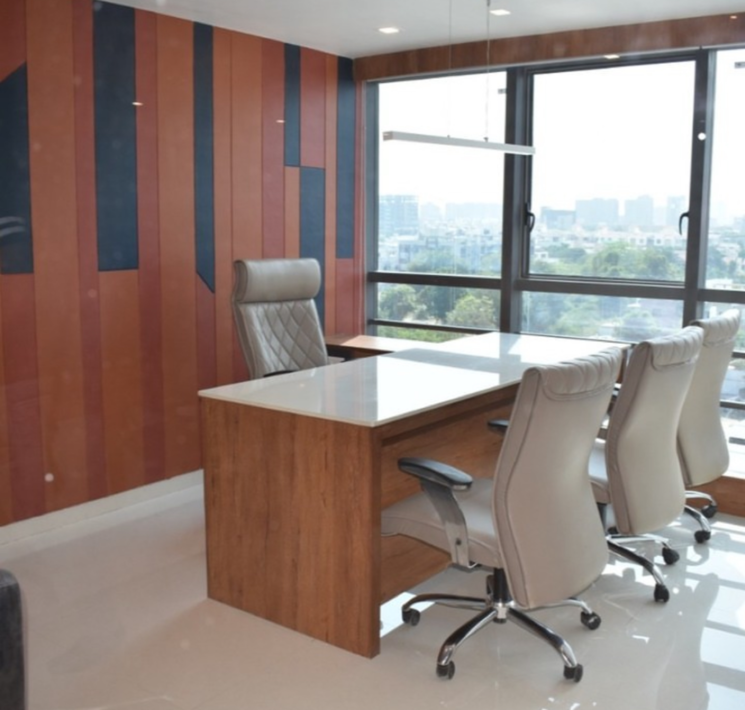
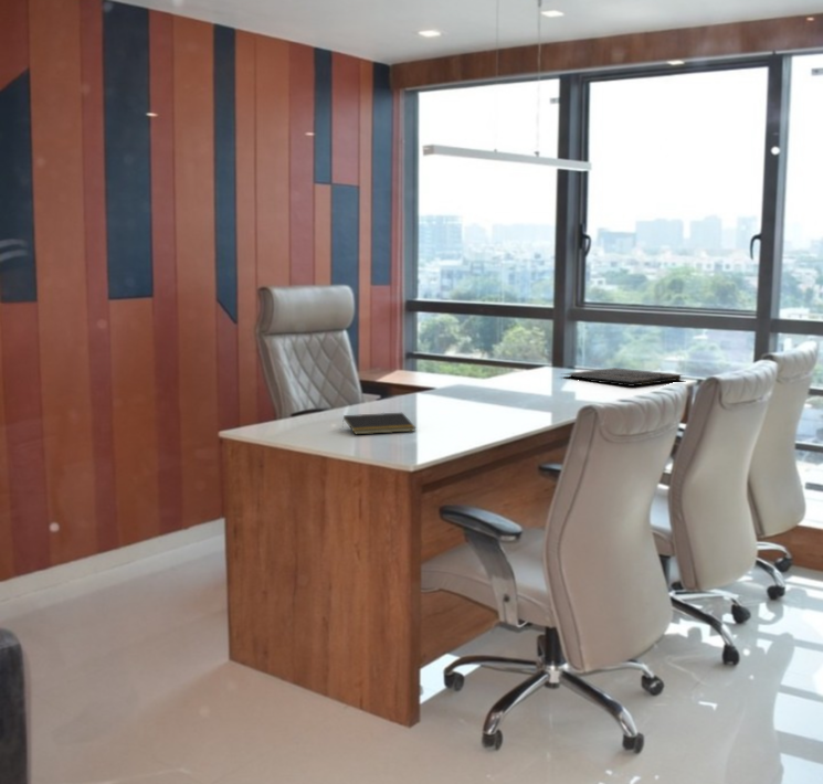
+ keyboard (622, 375)
+ notepad (379, 423)
